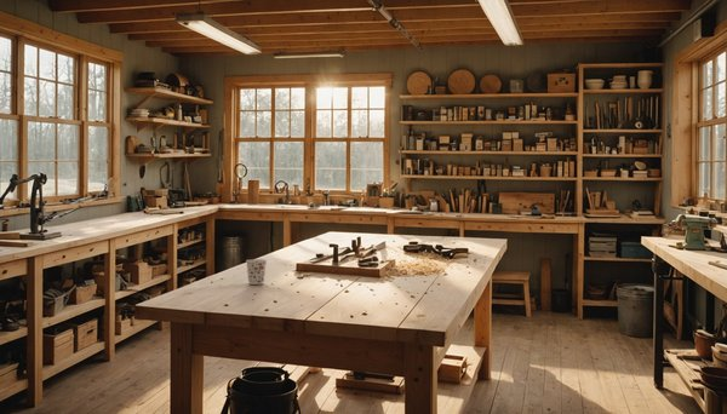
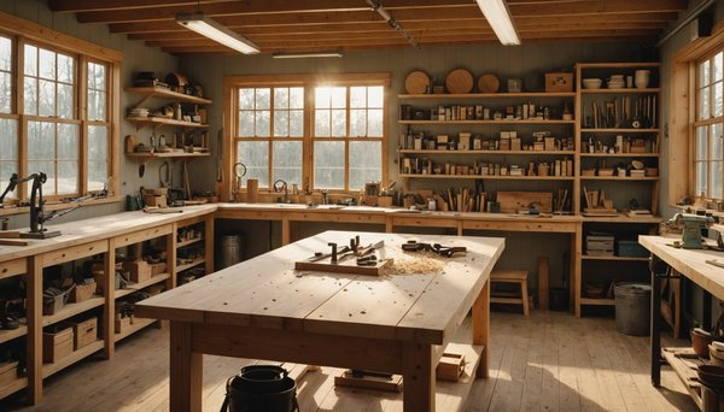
- cup (256, 271)
